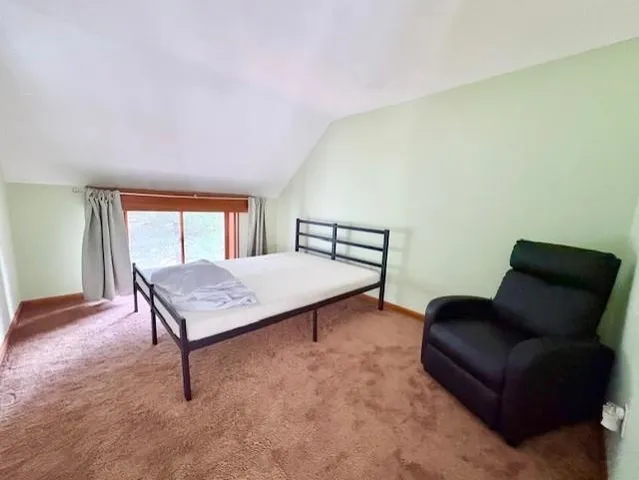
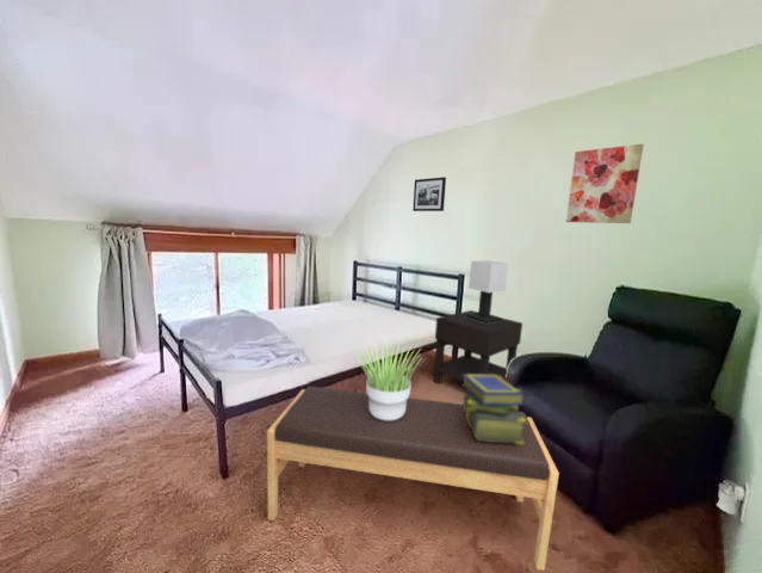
+ wall art (601, 185)
+ nightstand (476, 352)
+ stack of books (489, 402)
+ potted plant (388, 382)
+ table lamp (487, 290)
+ picture frame (428, 195)
+ bench (404, 463)
